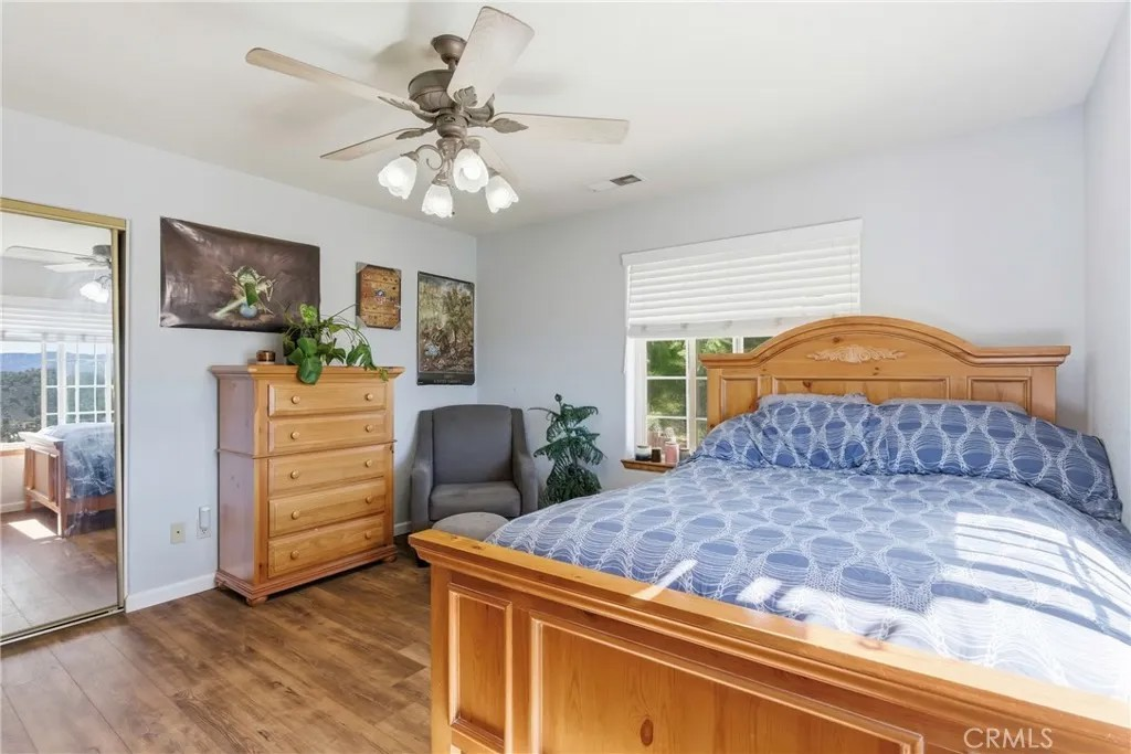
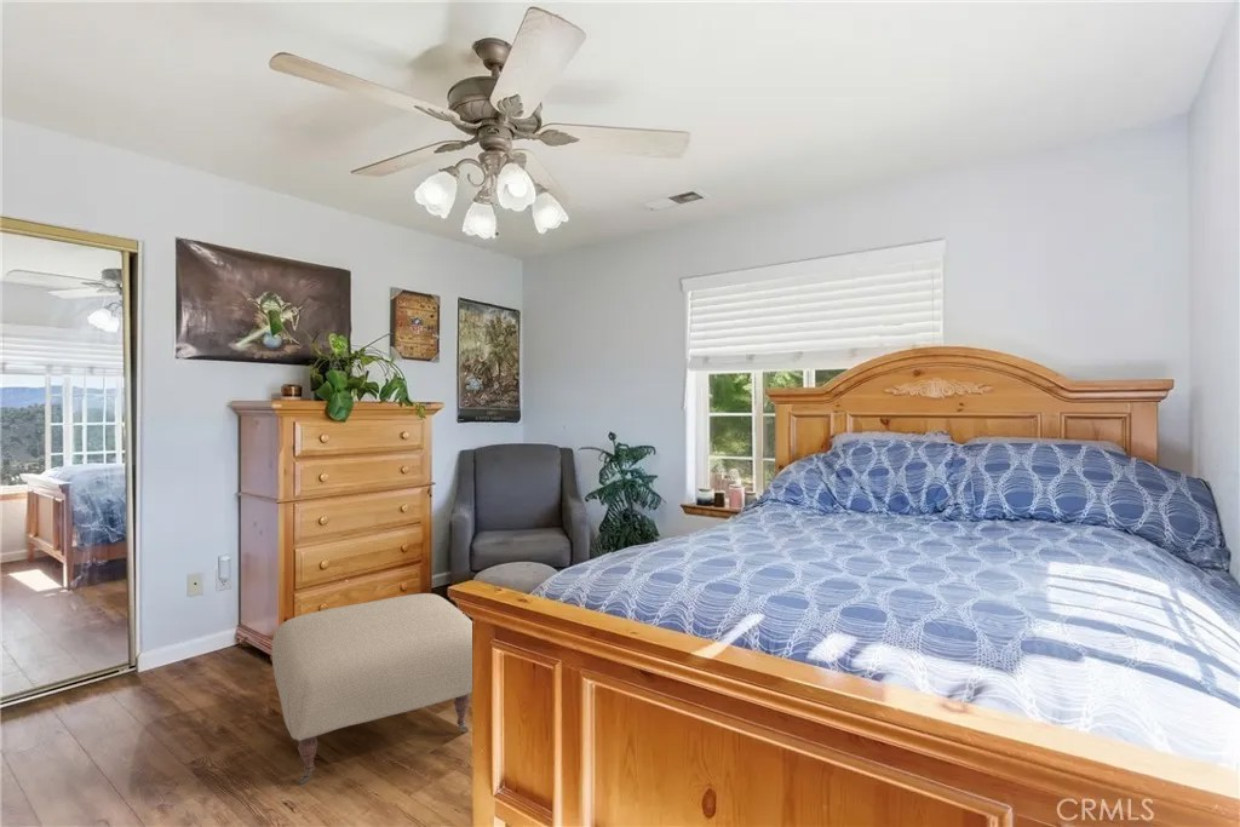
+ ottoman (378, 671)
